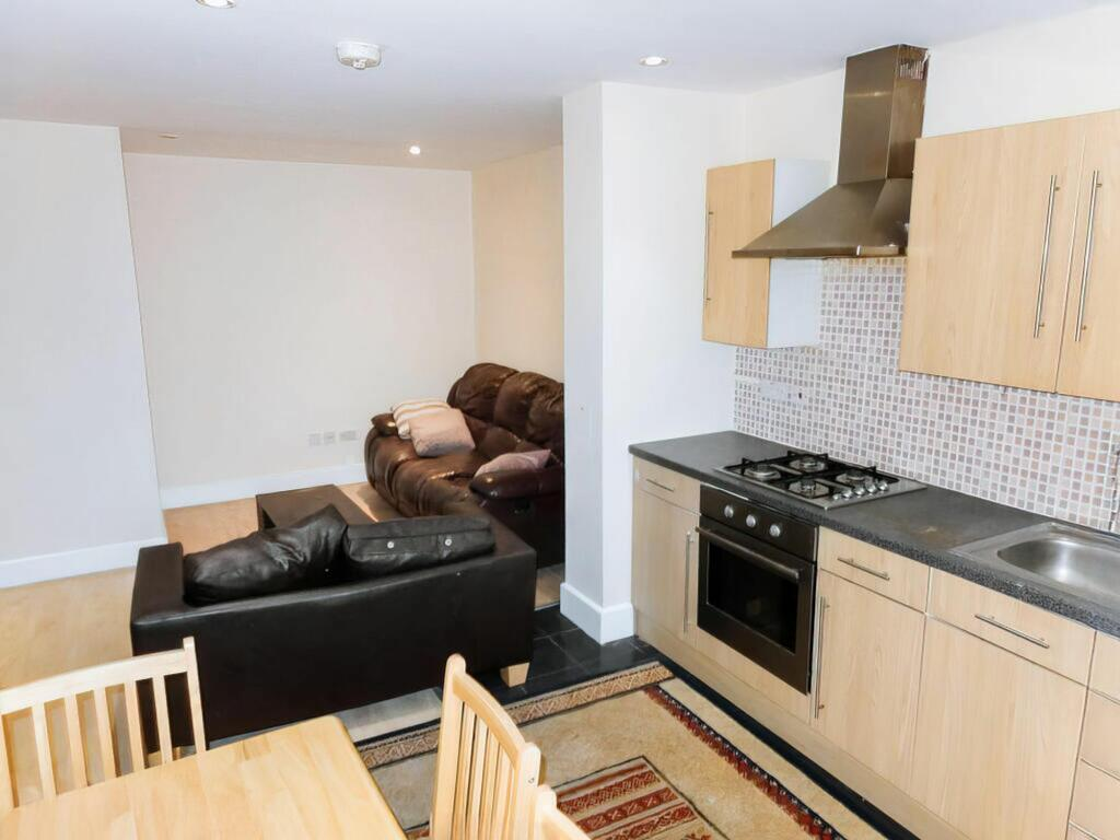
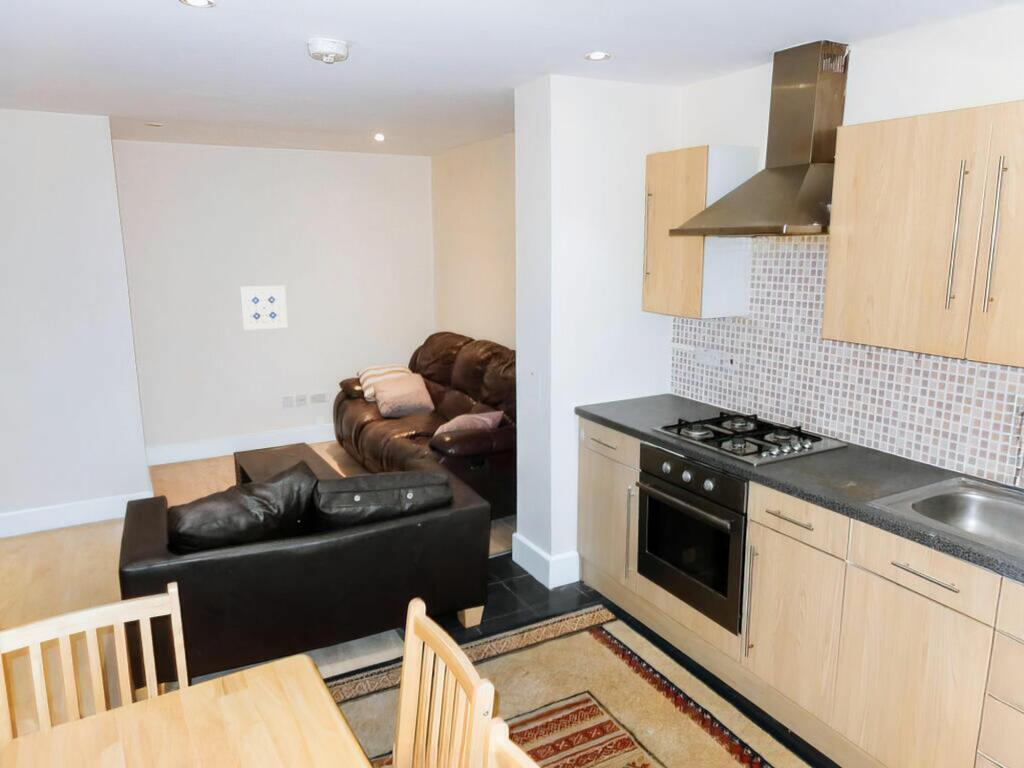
+ wall art (264, 307)
